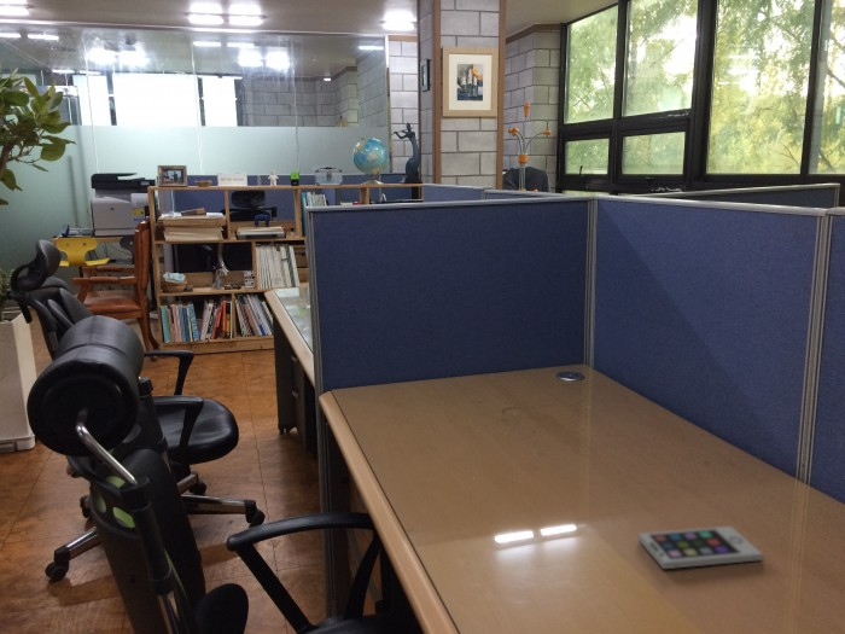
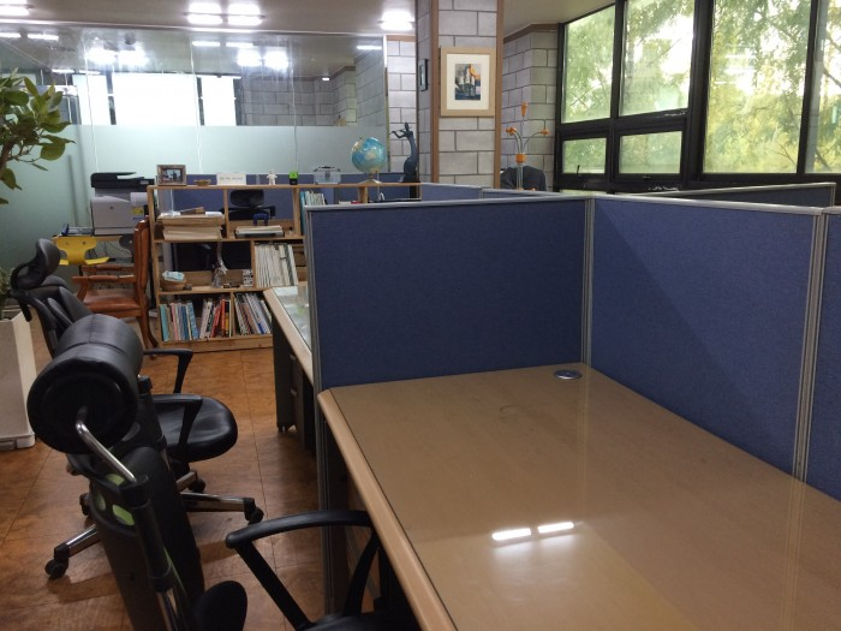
- smartphone (698, 546)
